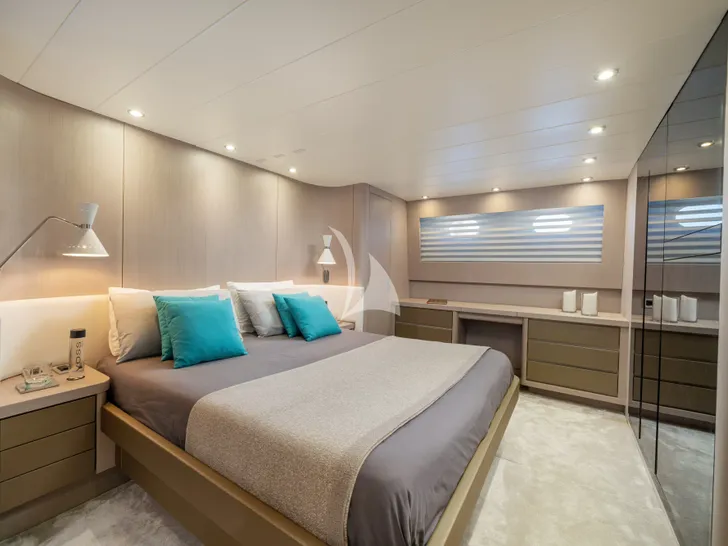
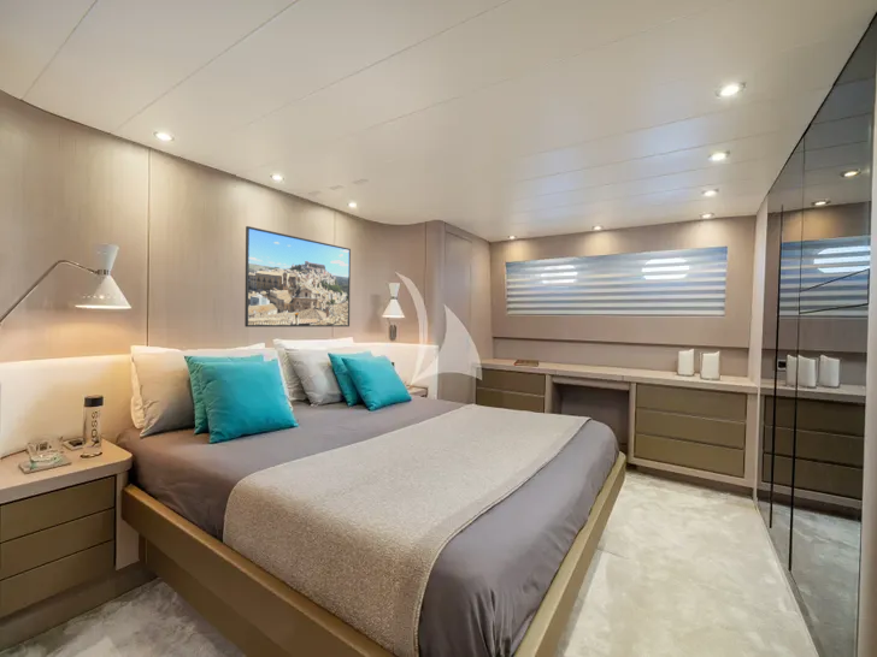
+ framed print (304, 283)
